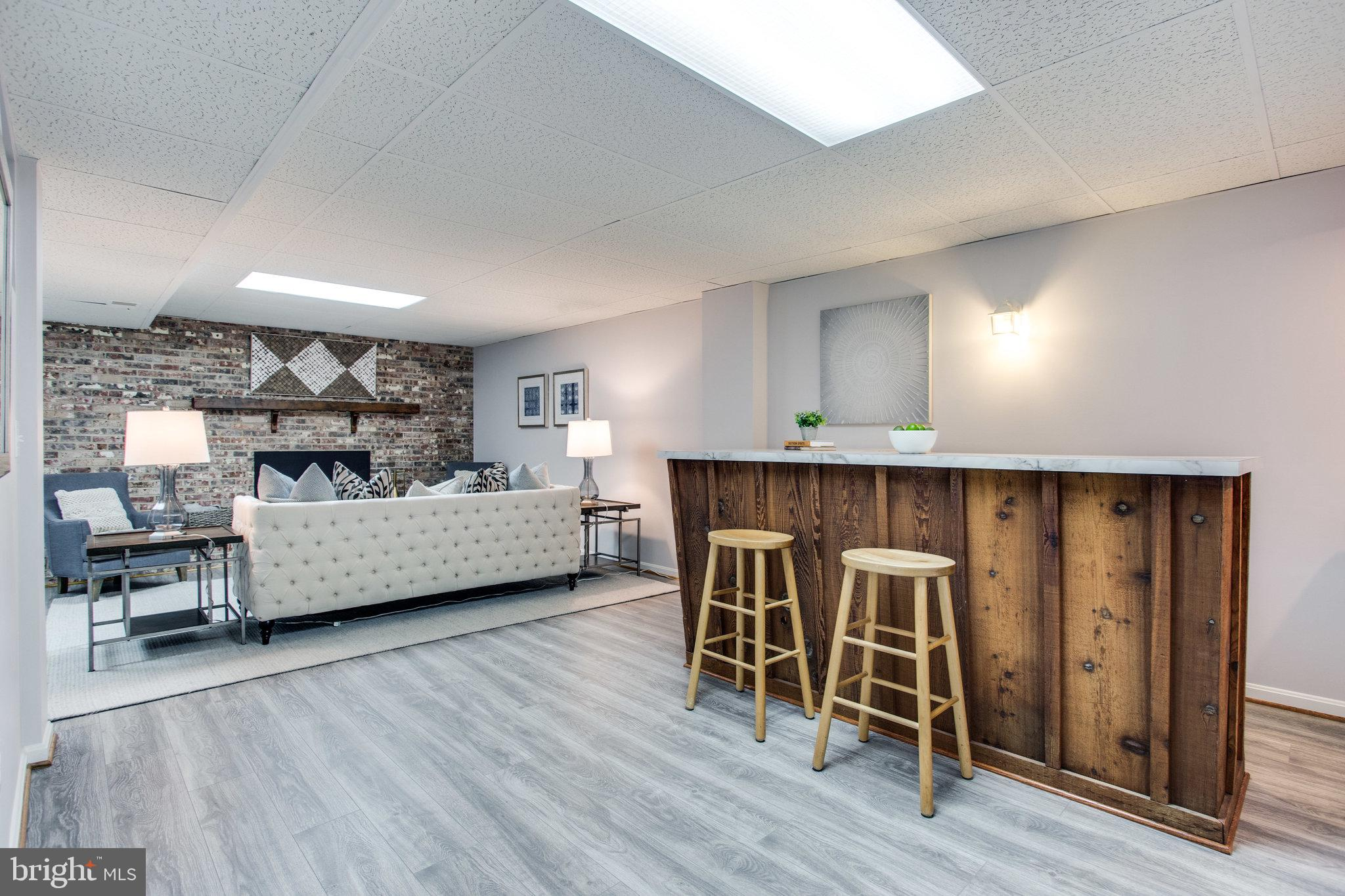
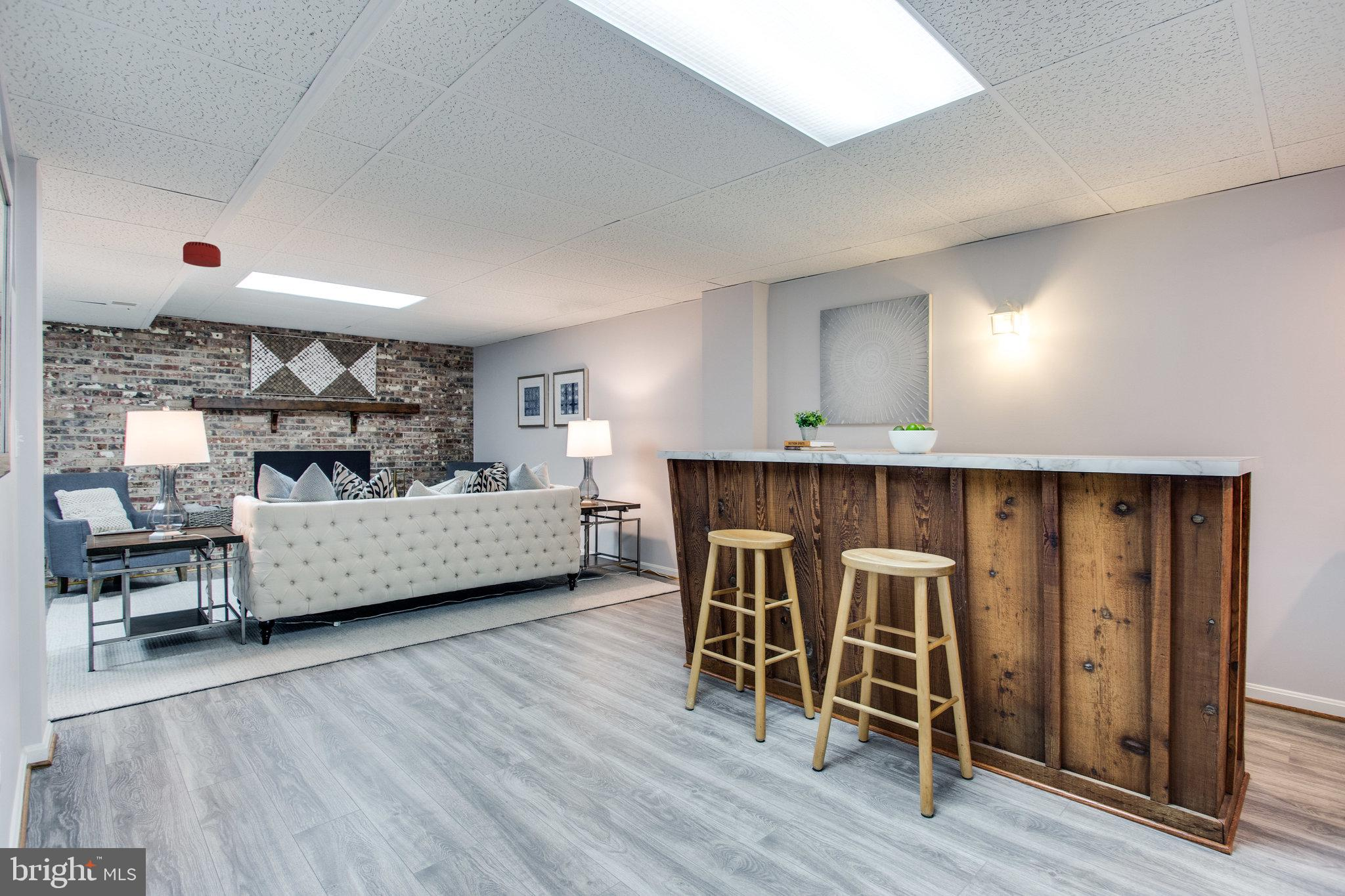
+ smoke detector (202, 254)
